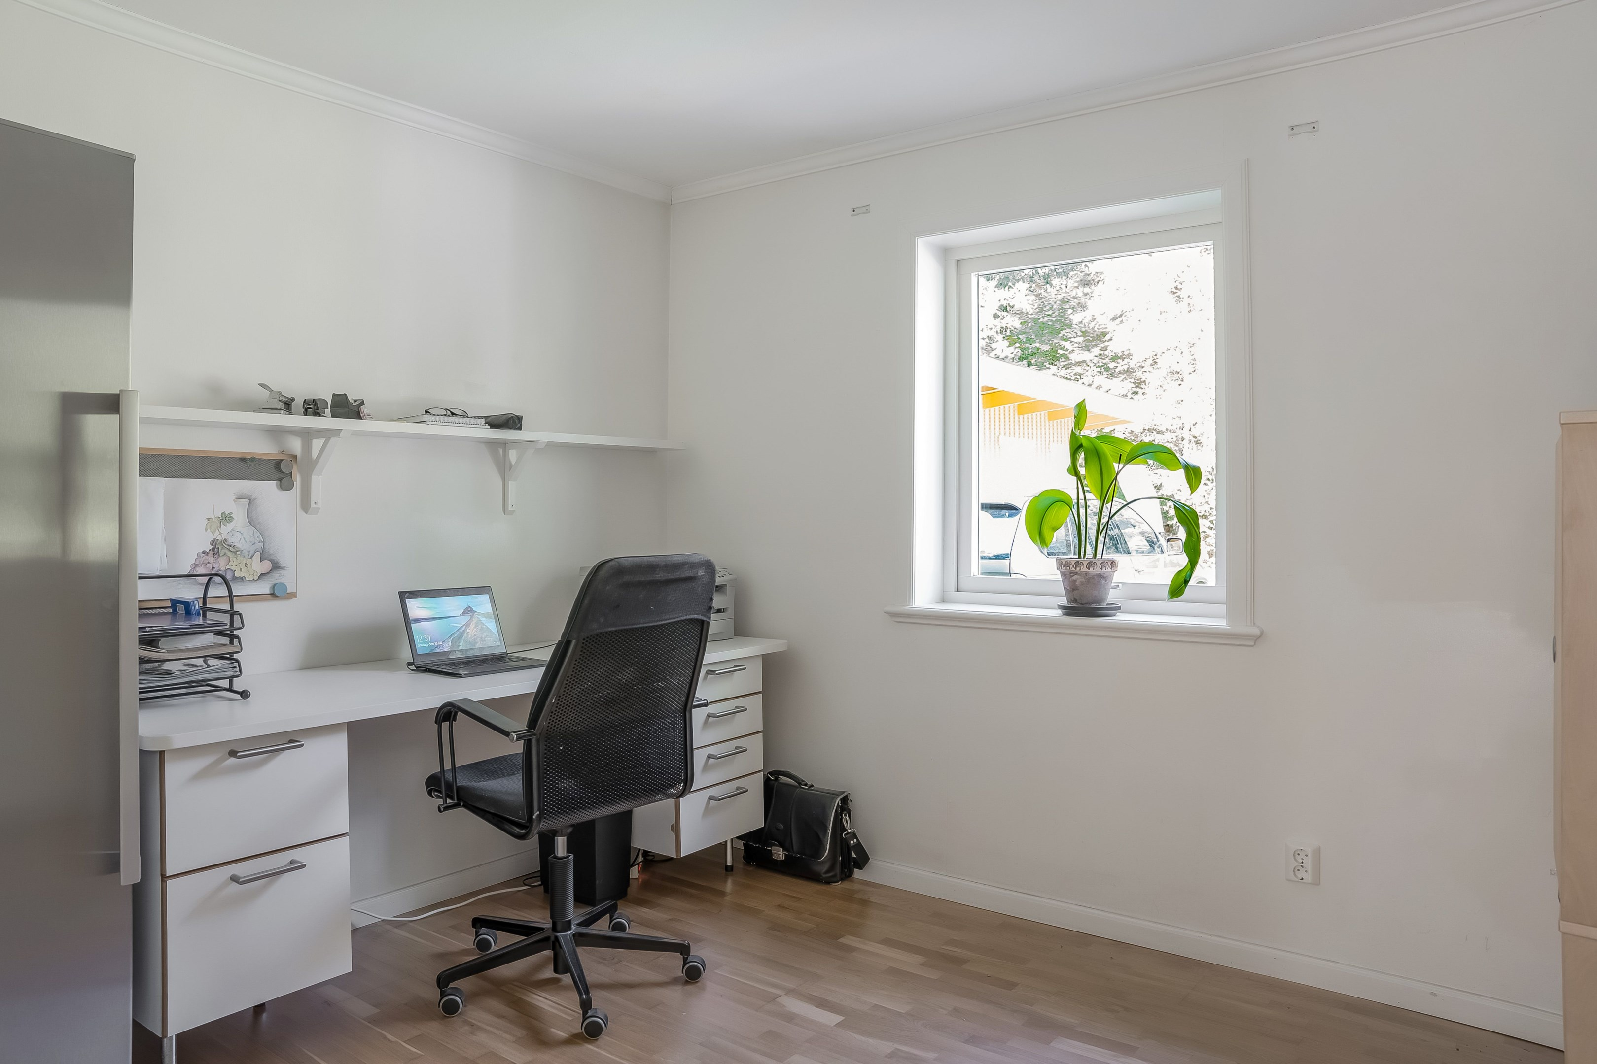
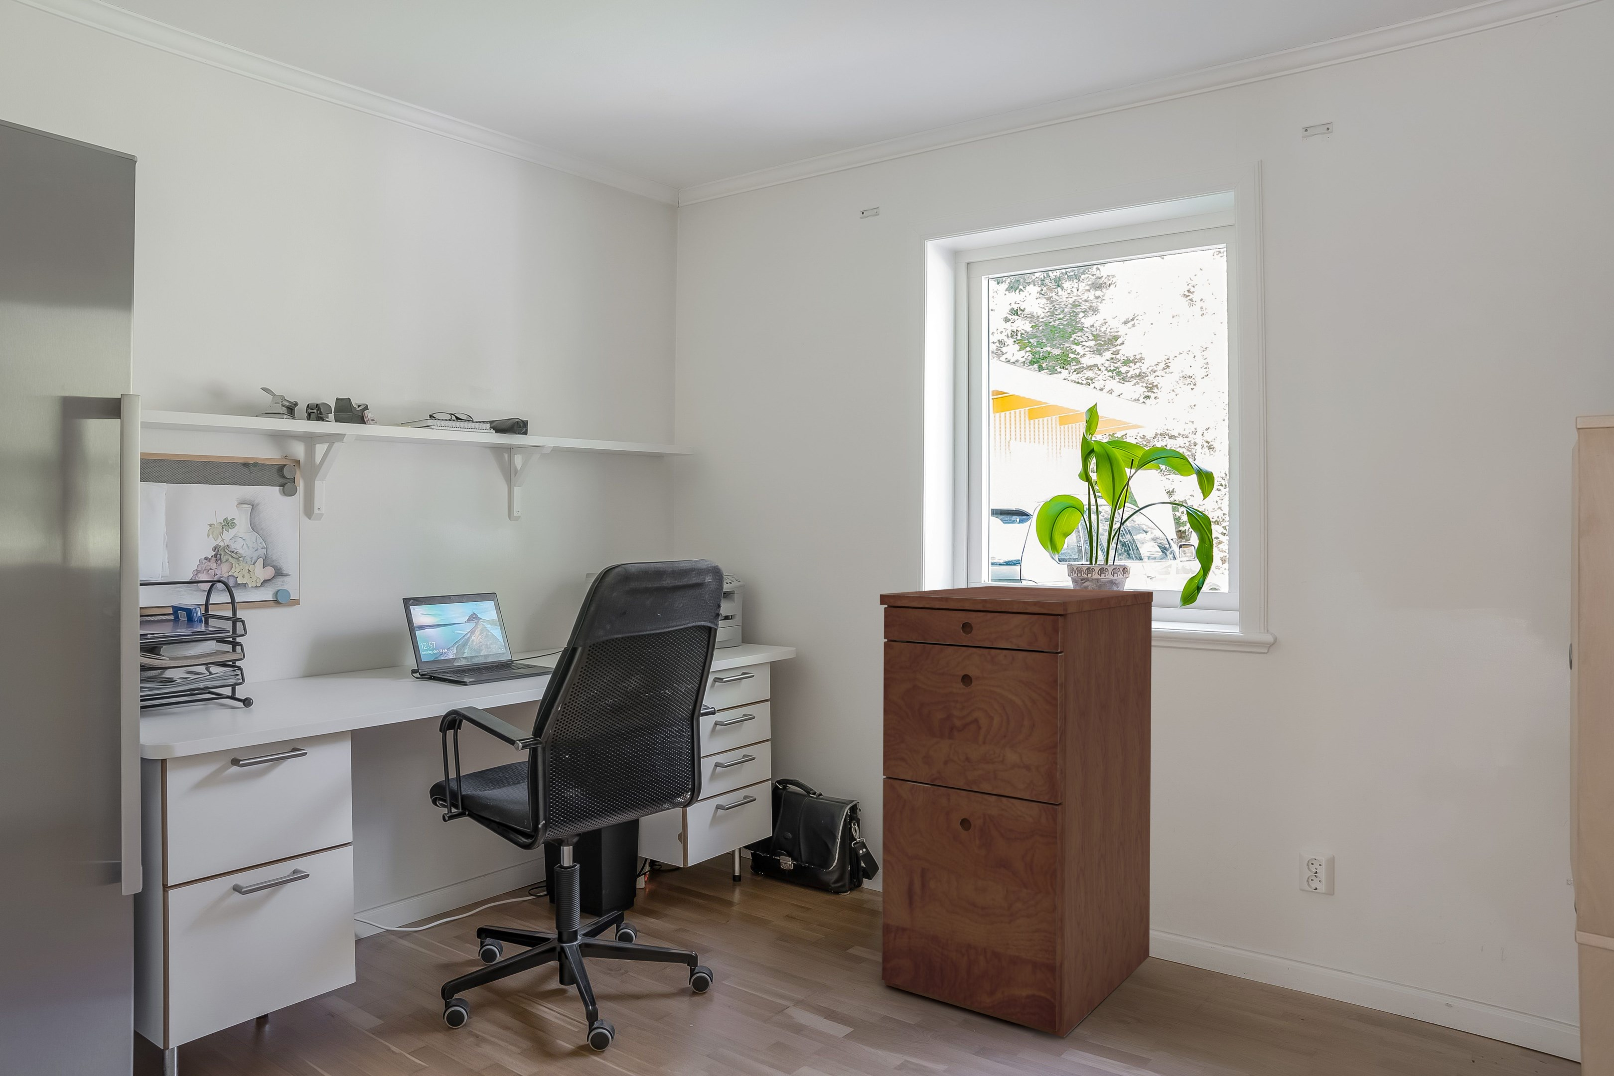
+ filing cabinet (1020, 782)
